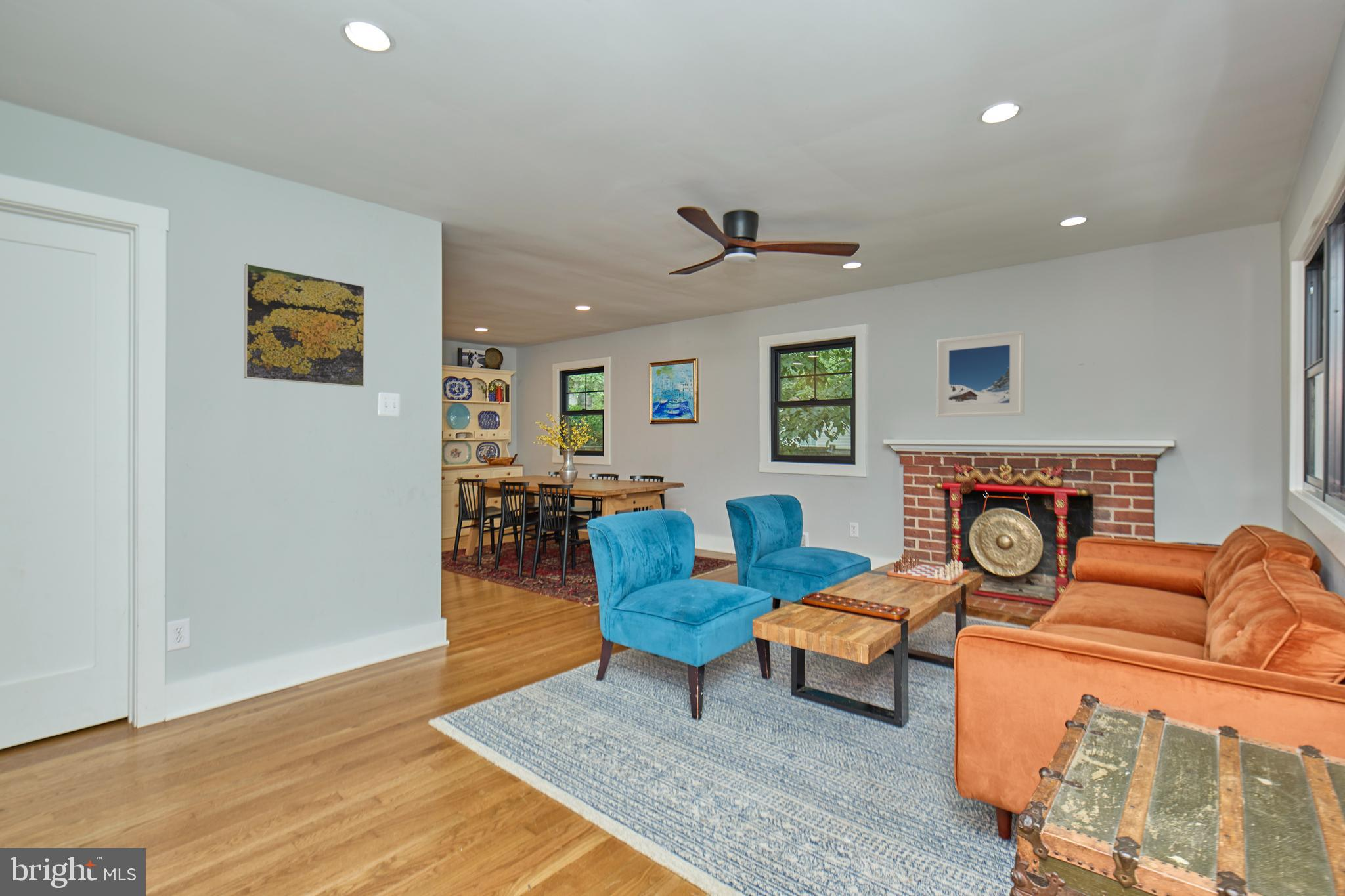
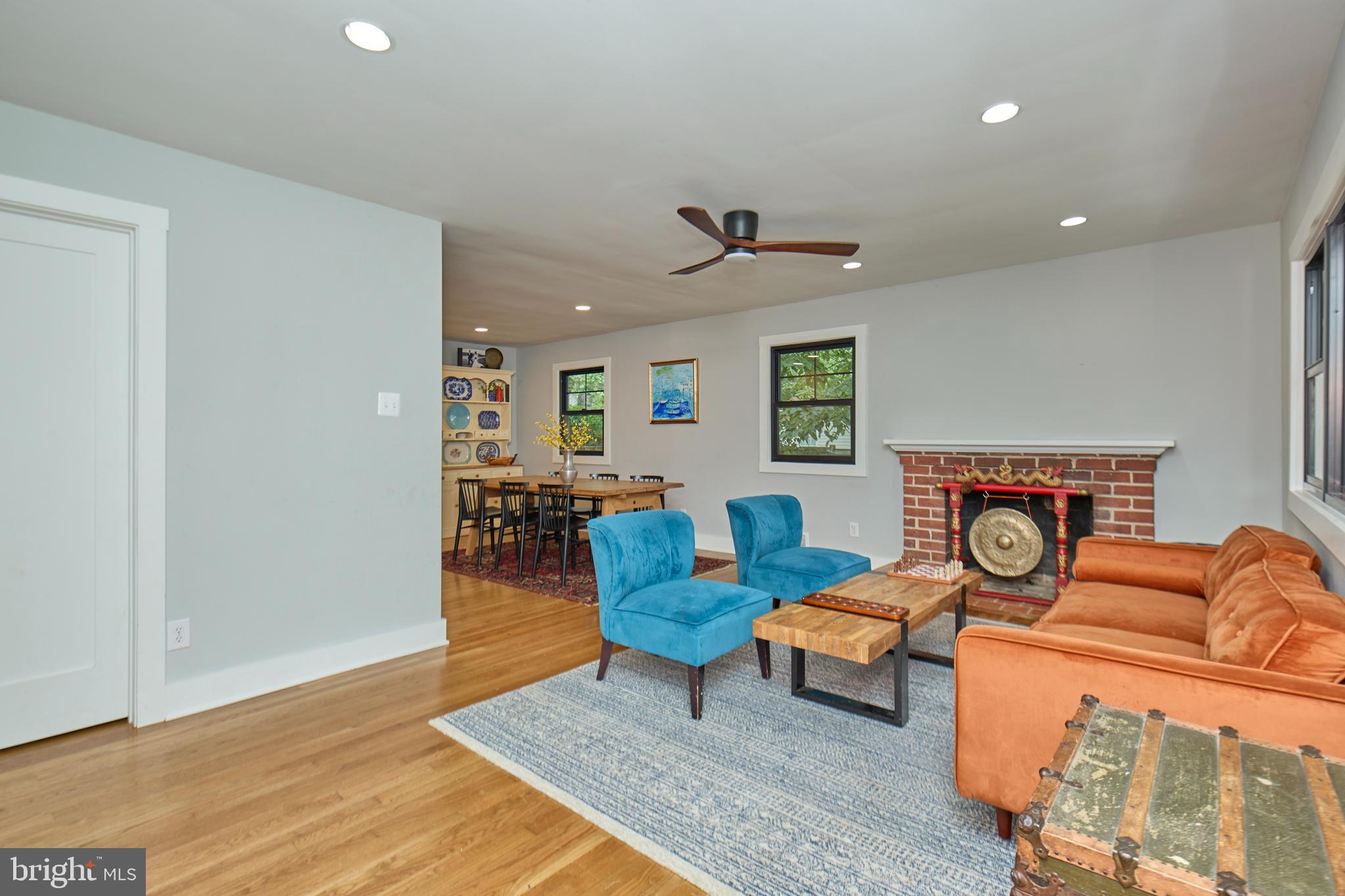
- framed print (307, 329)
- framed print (979, 375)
